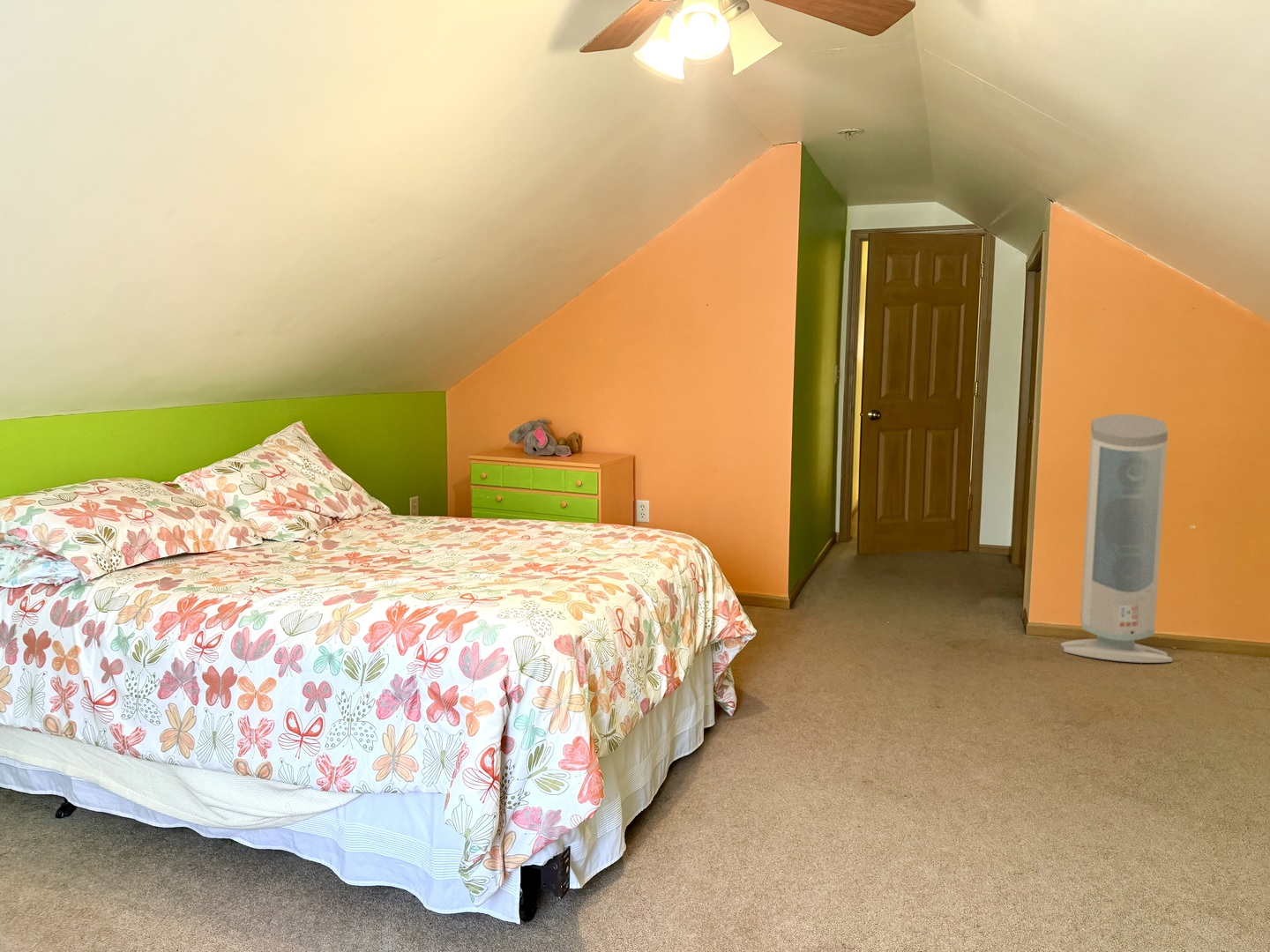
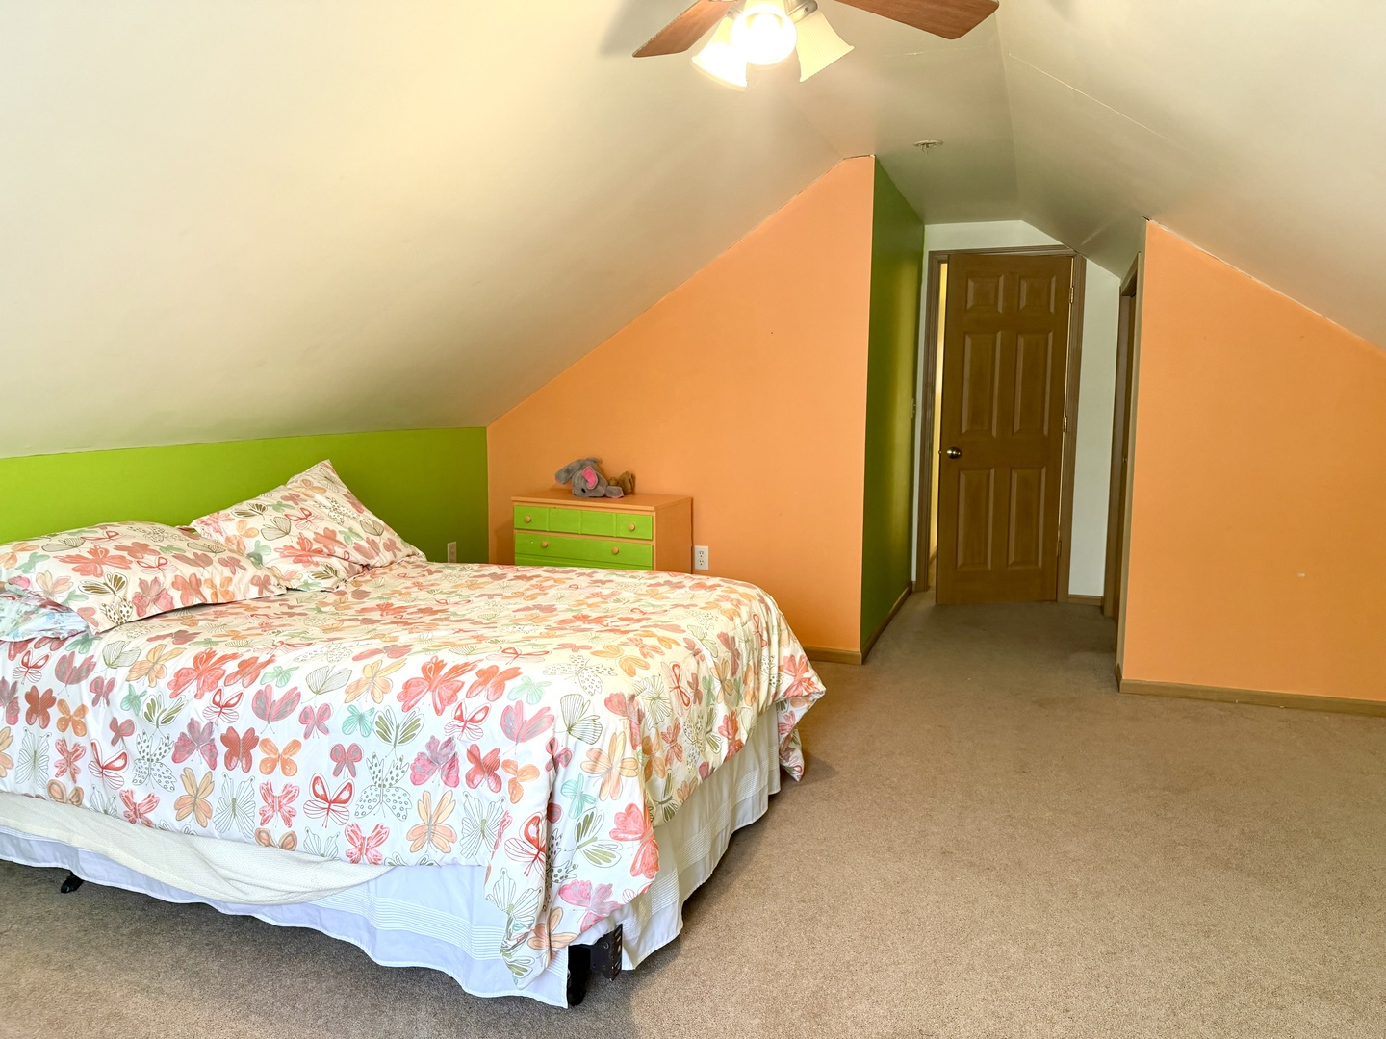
- air purifier (1122, 535)
